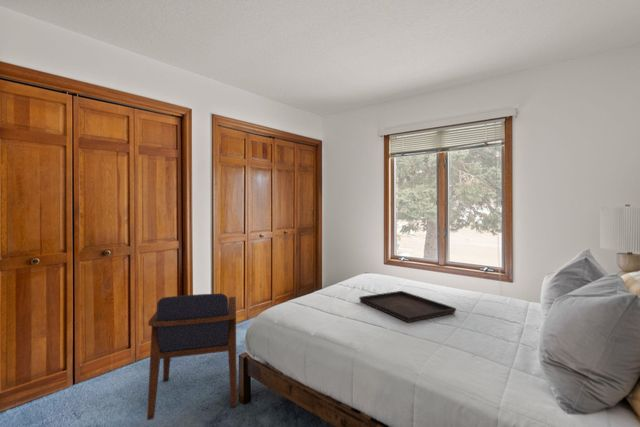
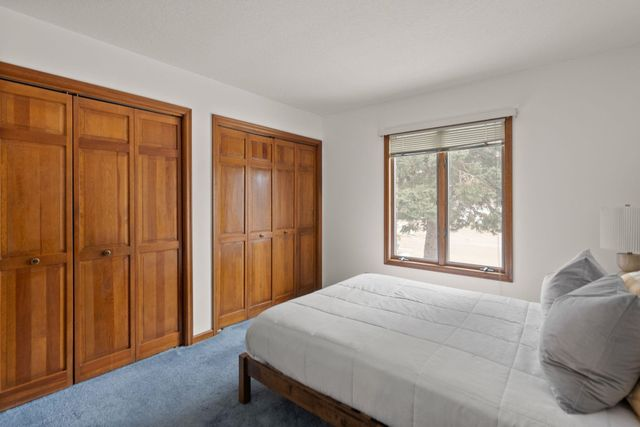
- armchair (197, 339)
- serving tray (404, 304)
